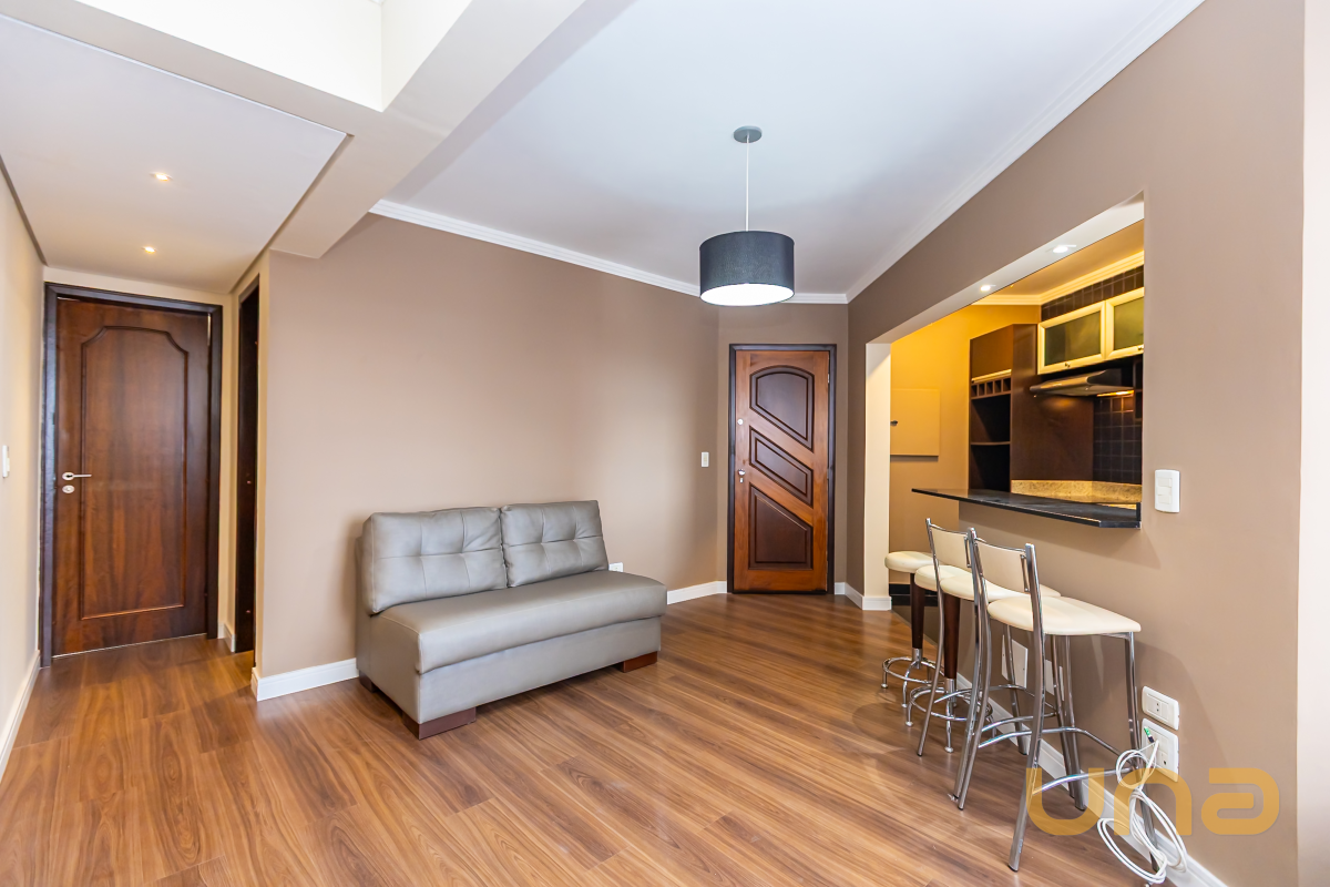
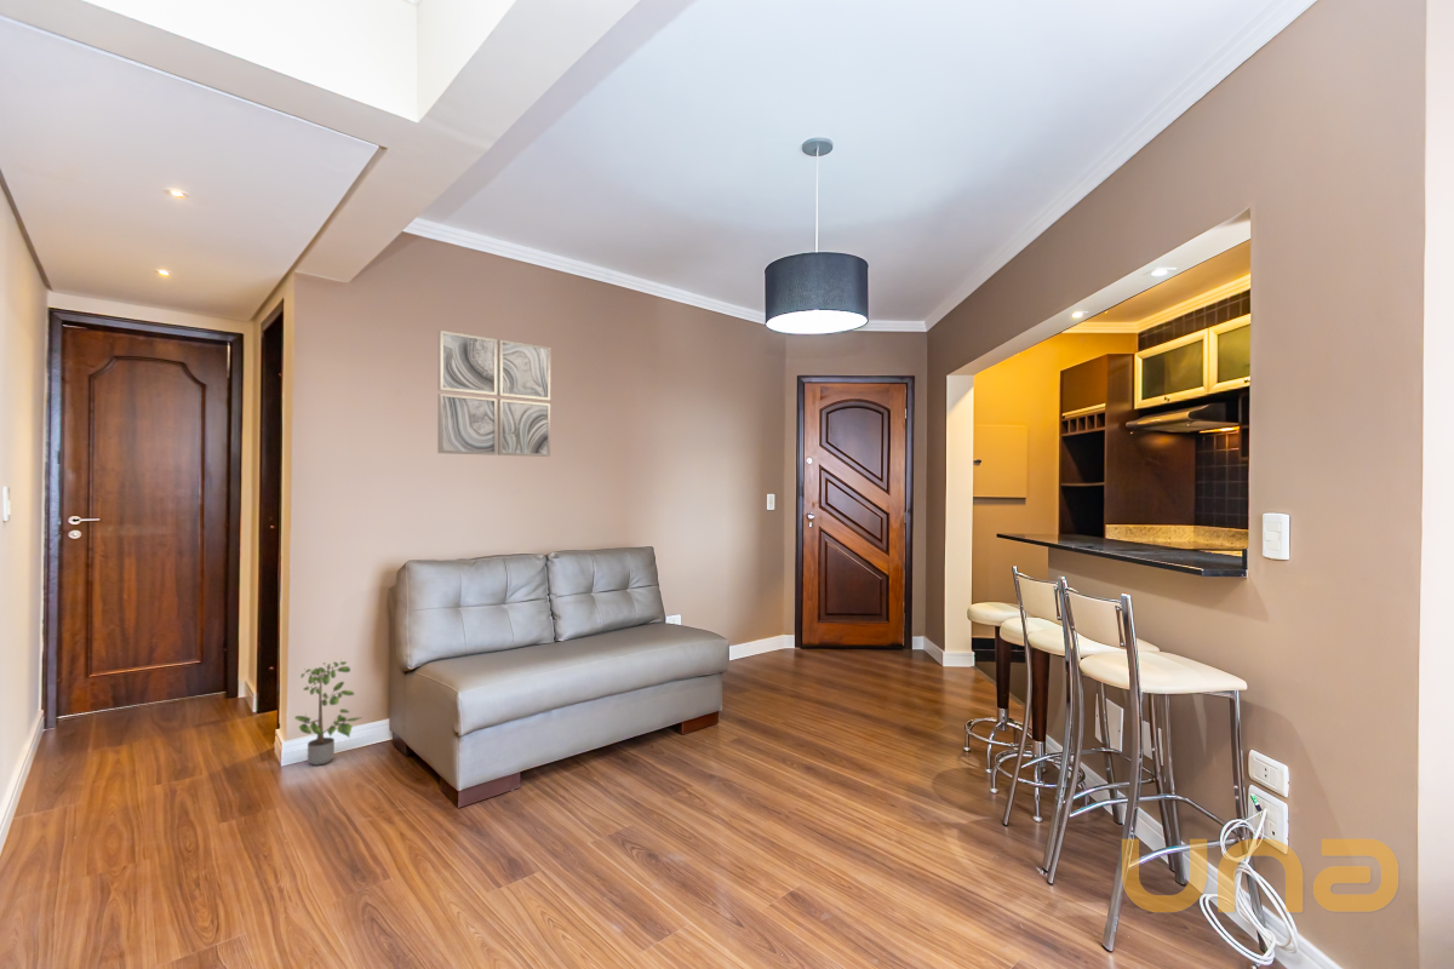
+ potted plant (331, 704)
+ wall art (496, 399)
